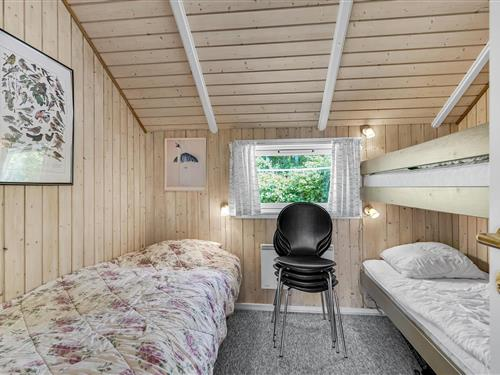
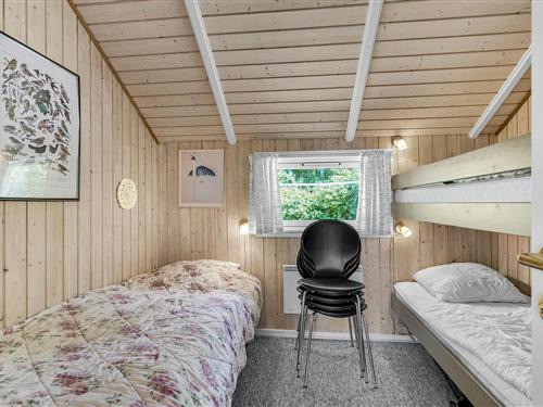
+ decorative plate (127, 193)
